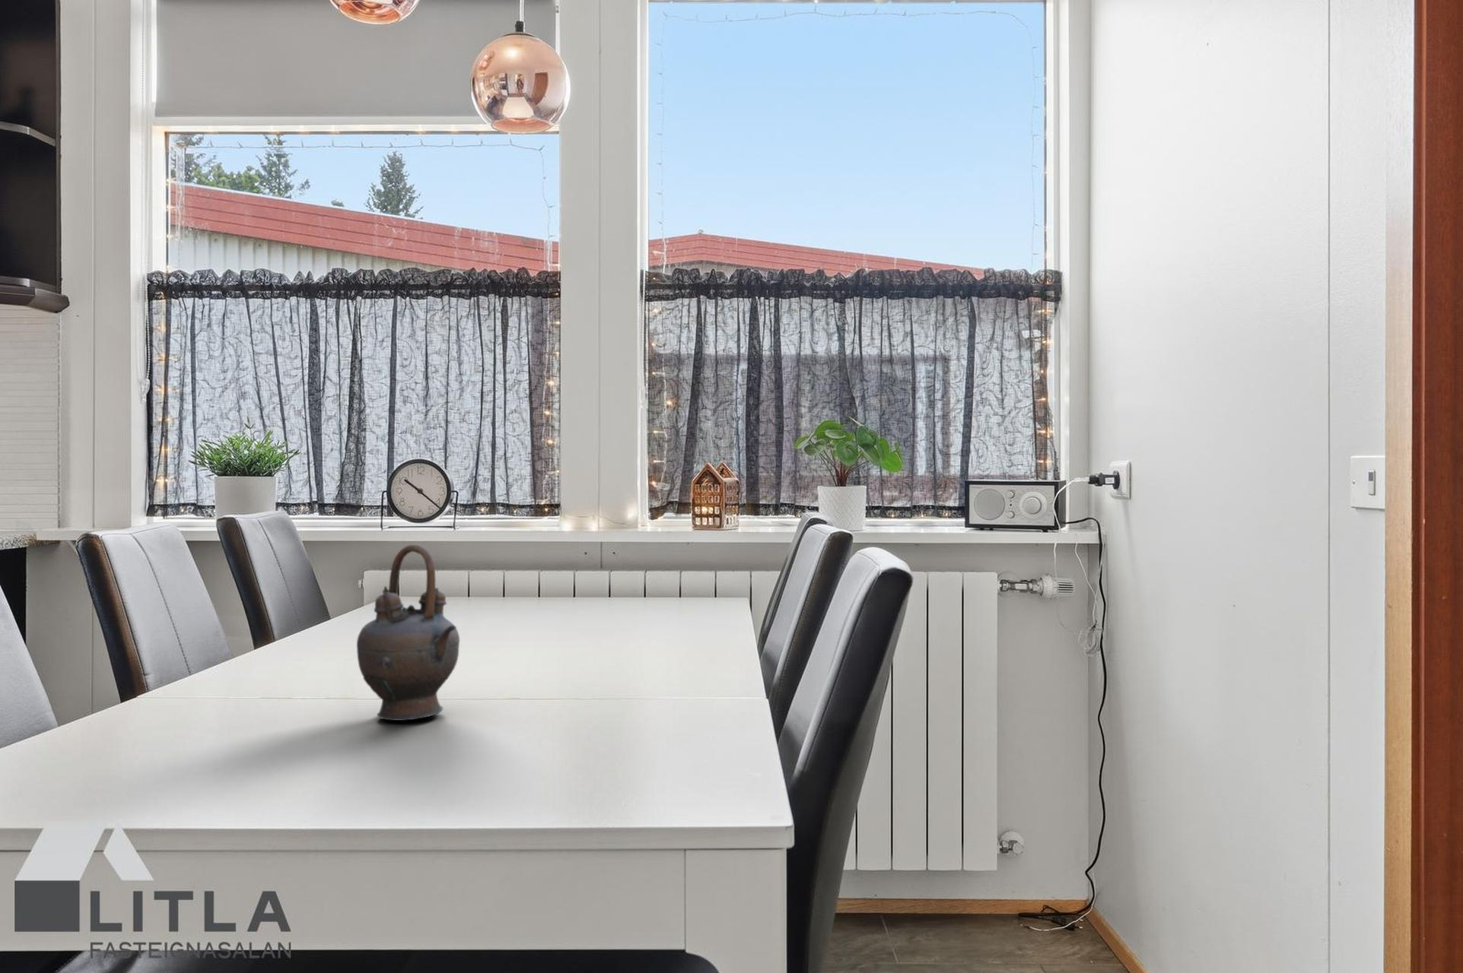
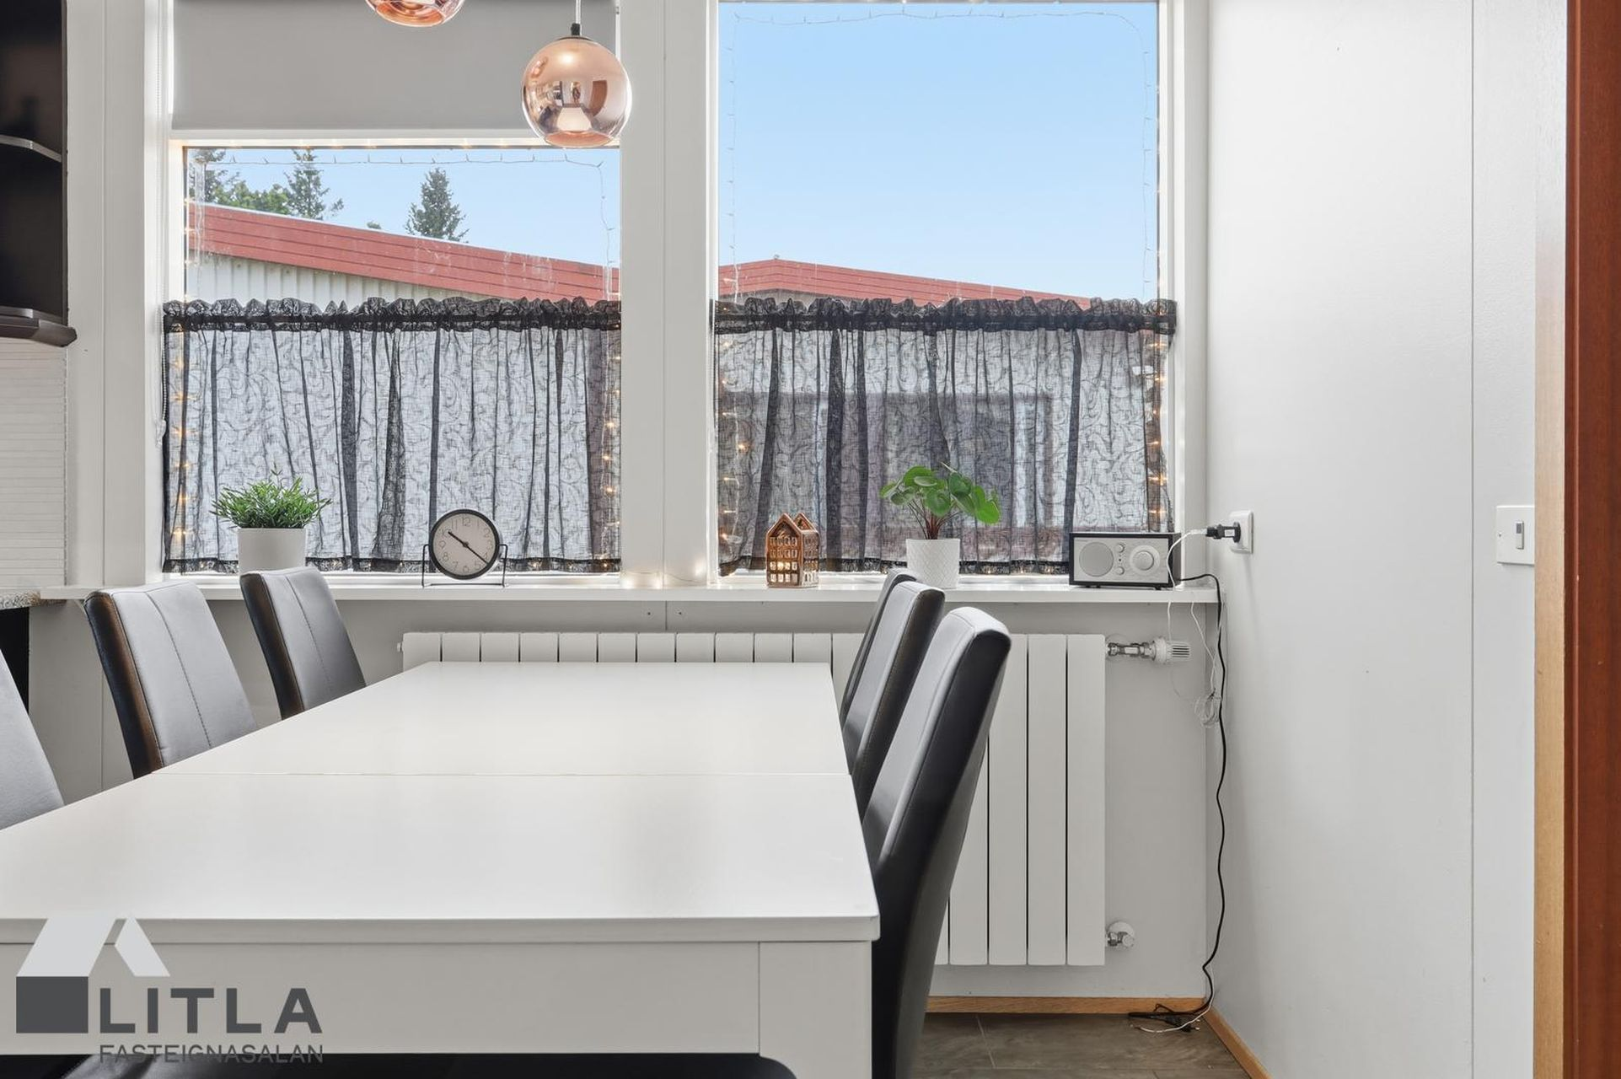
- teapot (415, 631)
